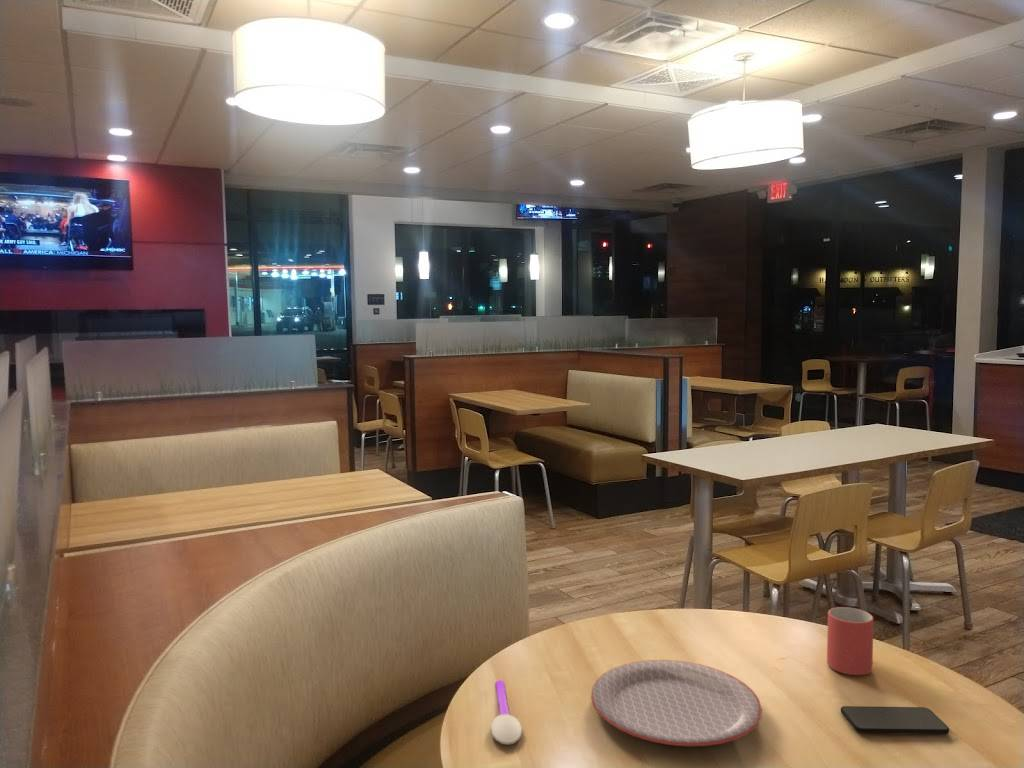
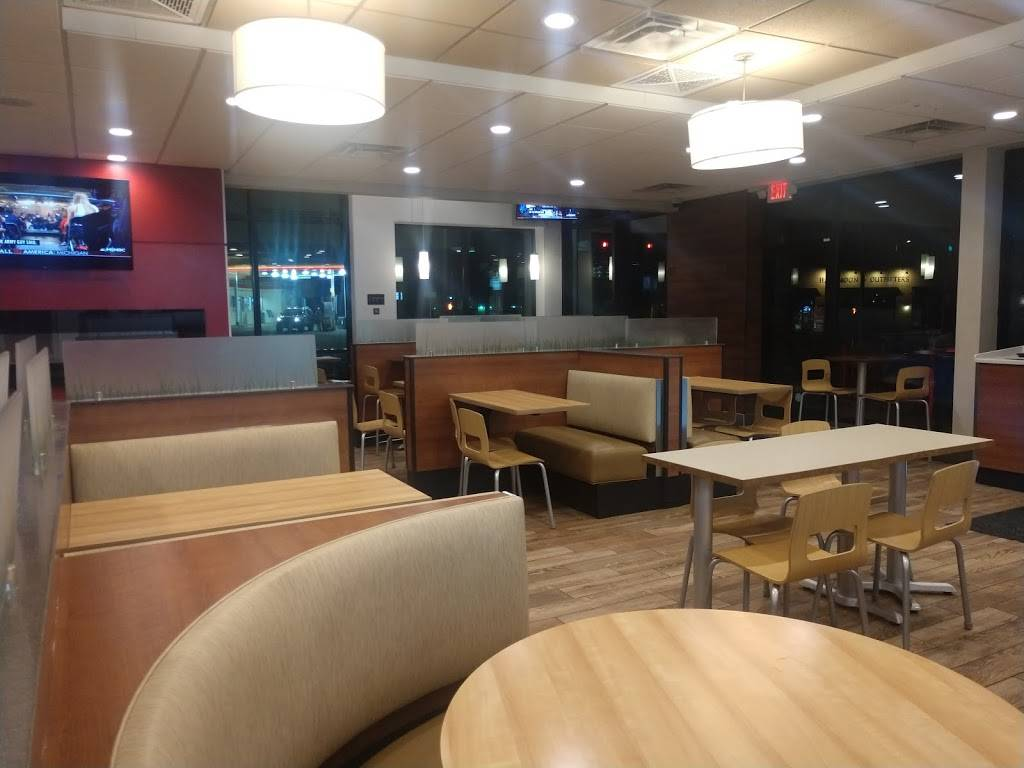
- mug (846, 636)
- plate (674, 703)
- smartphone (893, 719)
- spoon (503, 708)
